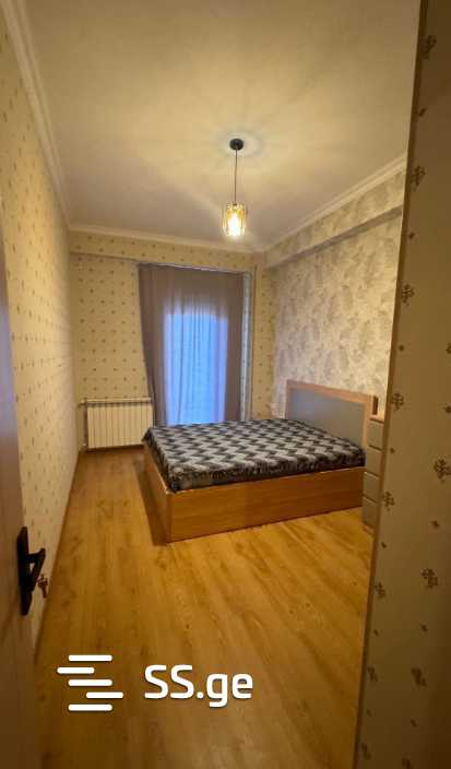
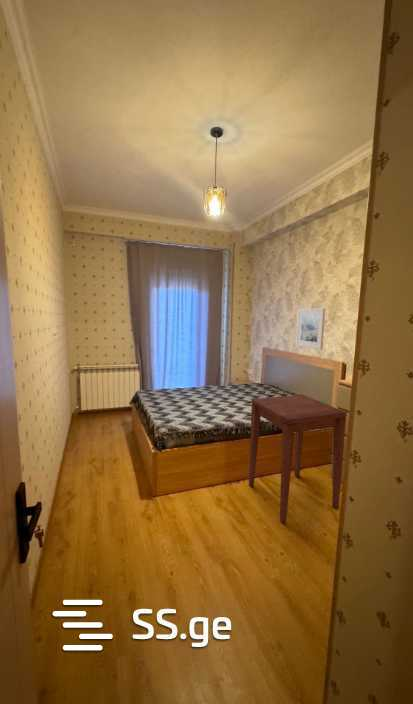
+ side table (292, 451)
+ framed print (309, 328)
